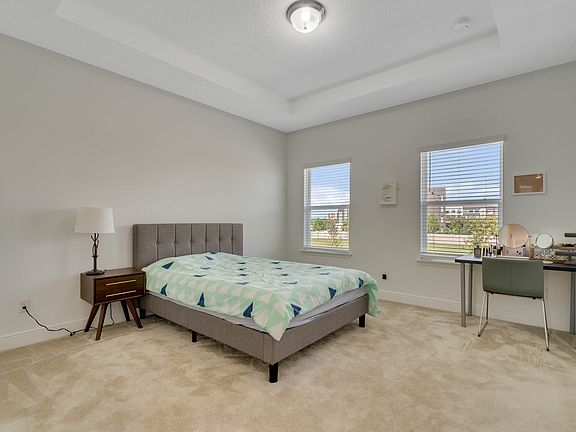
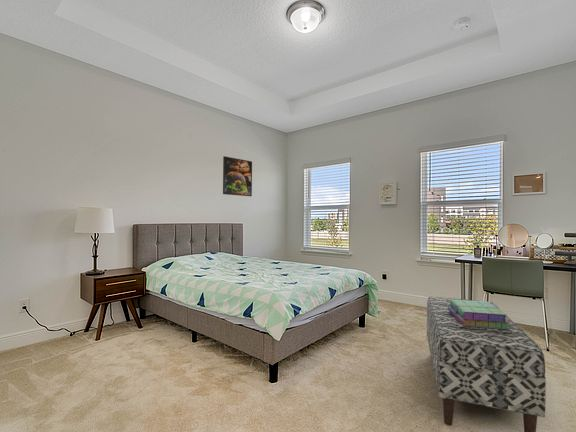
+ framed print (238, 177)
+ bench (470, 352)
+ stack of books (476, 312)
